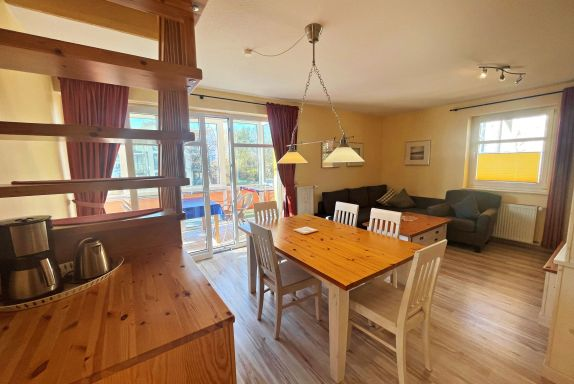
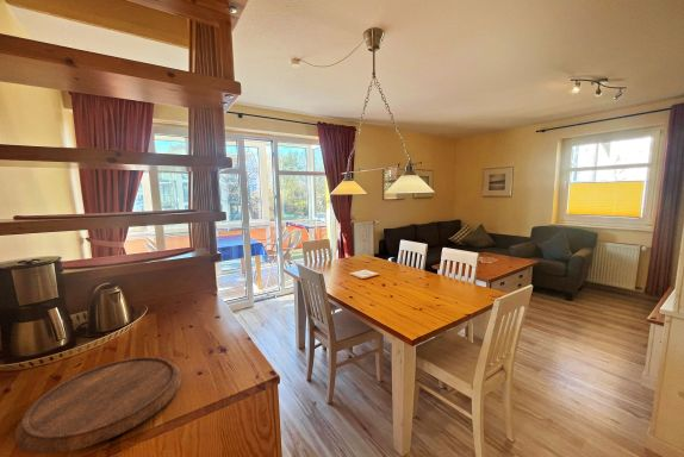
+ cutting board (110, 393)
